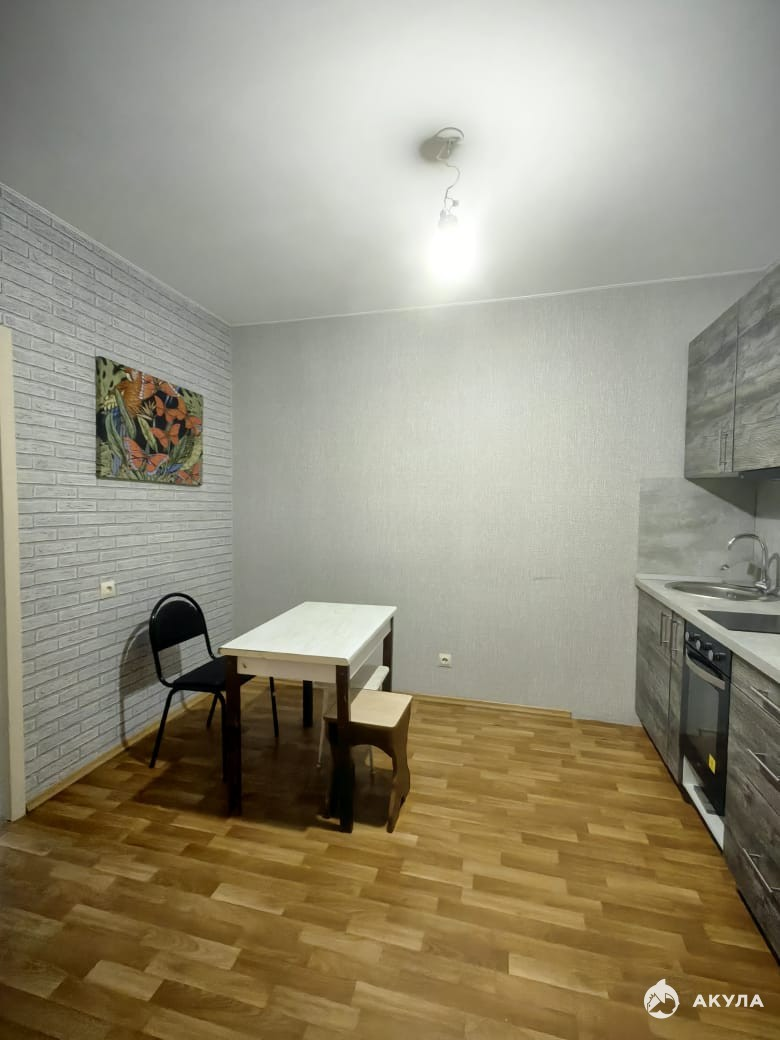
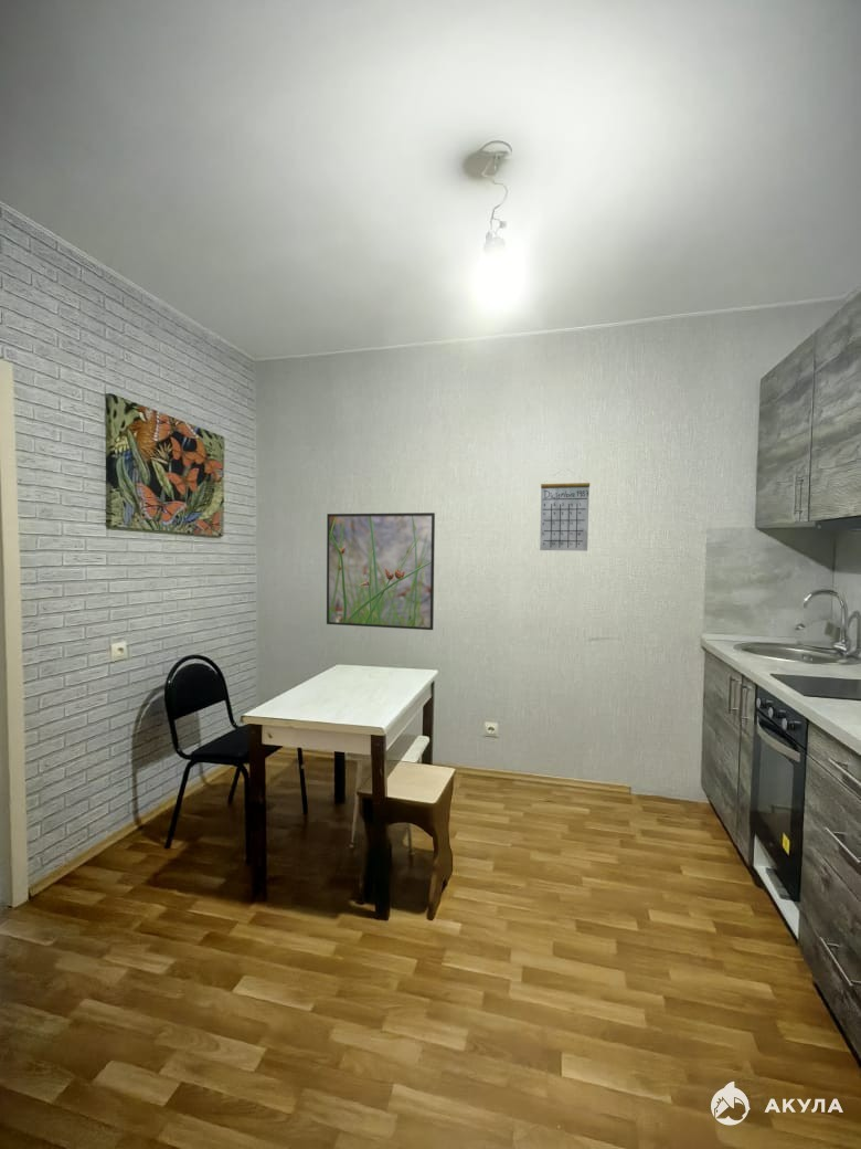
+ calendar (564, 508)
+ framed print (379, 570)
